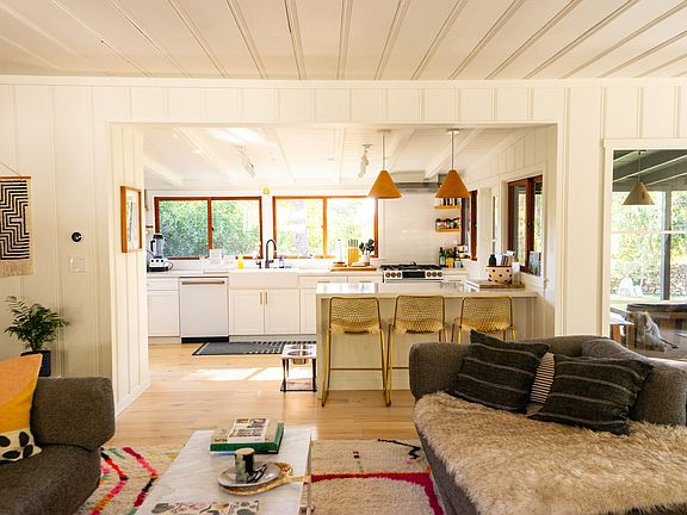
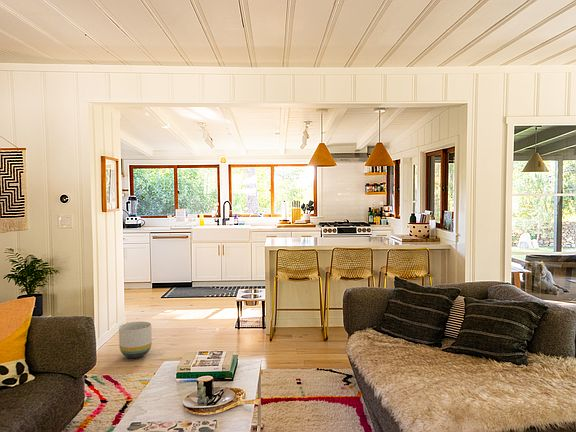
+ planter (135, 341)
